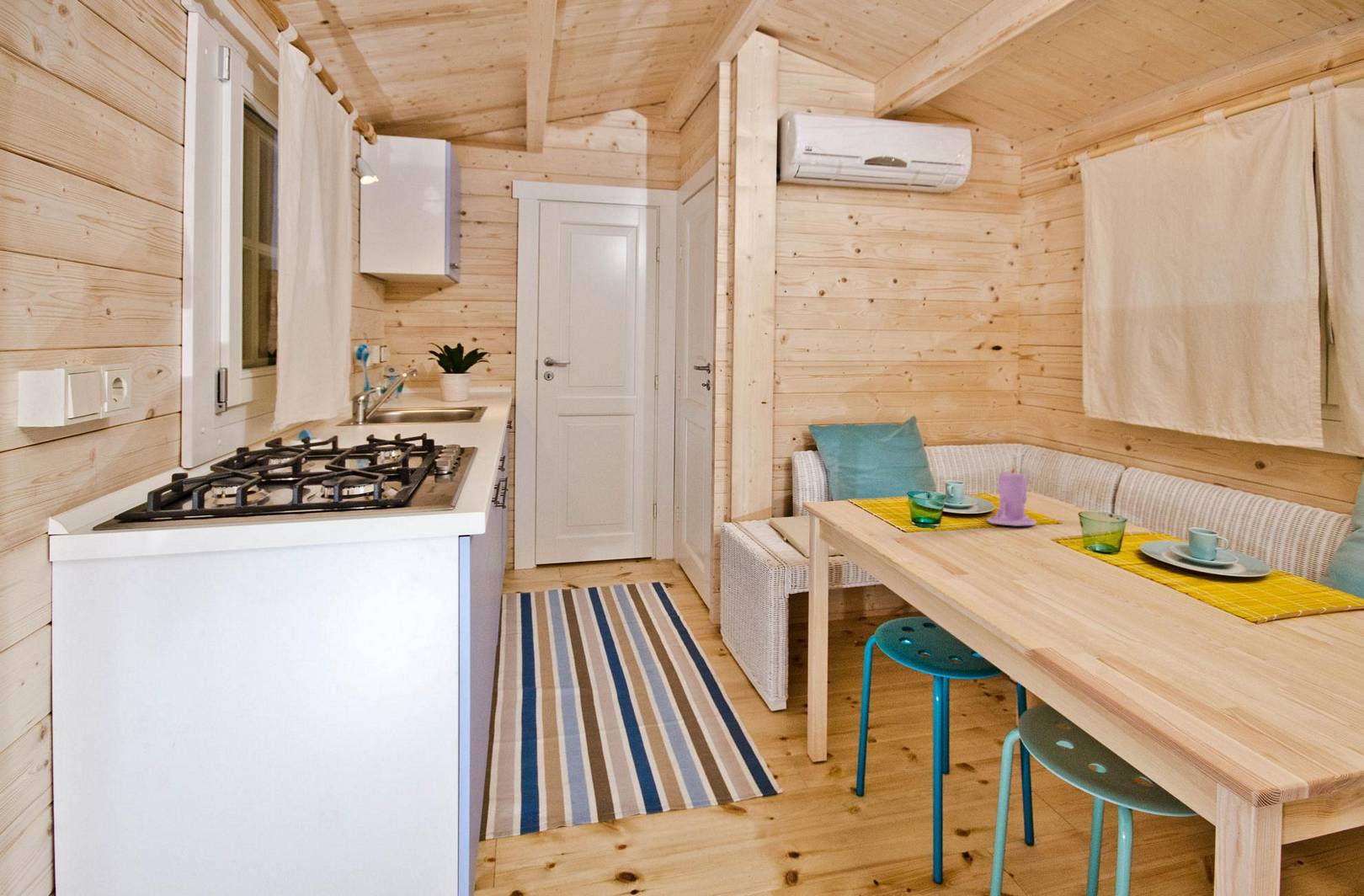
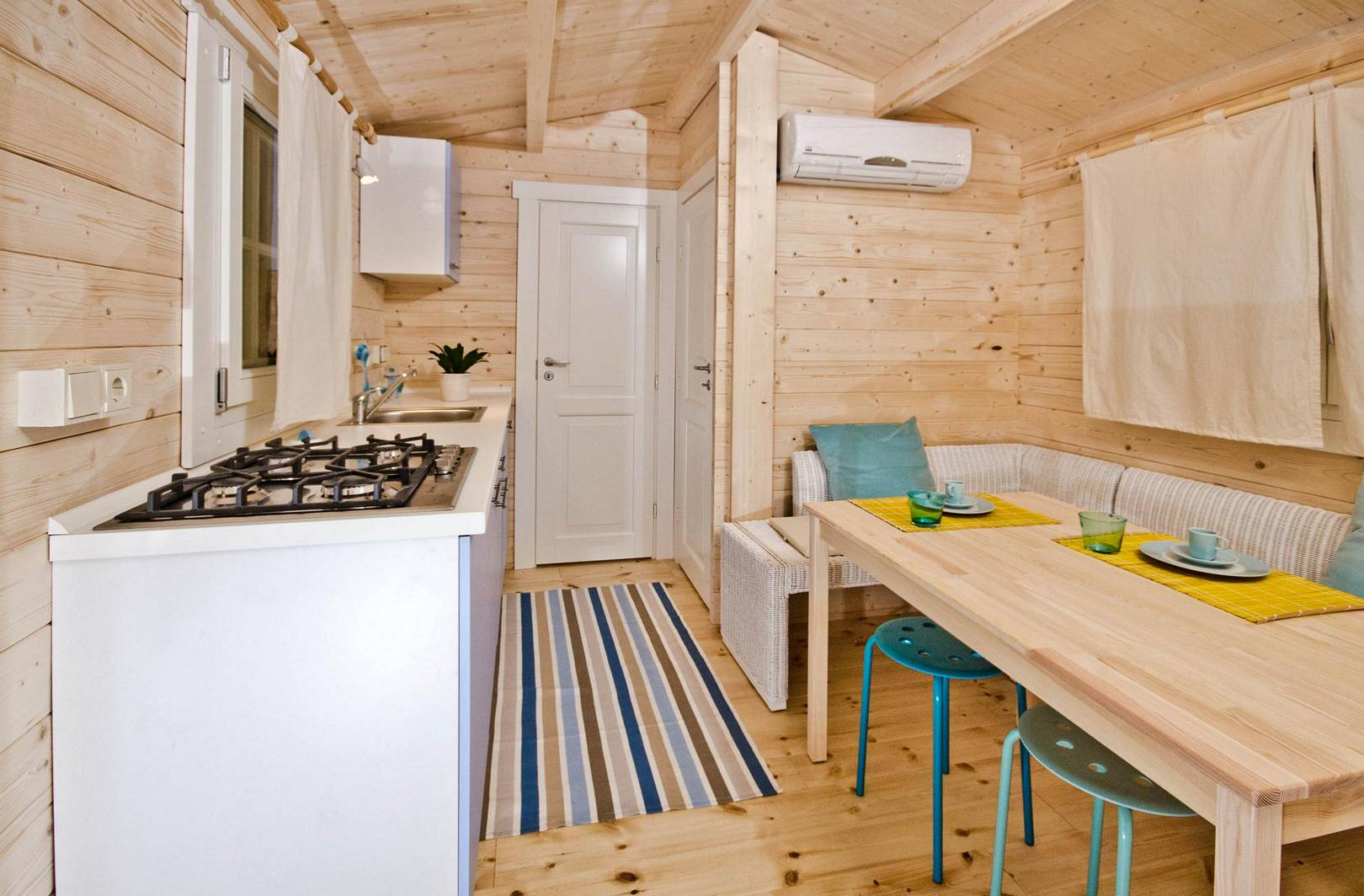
- candle (1010, 493)
